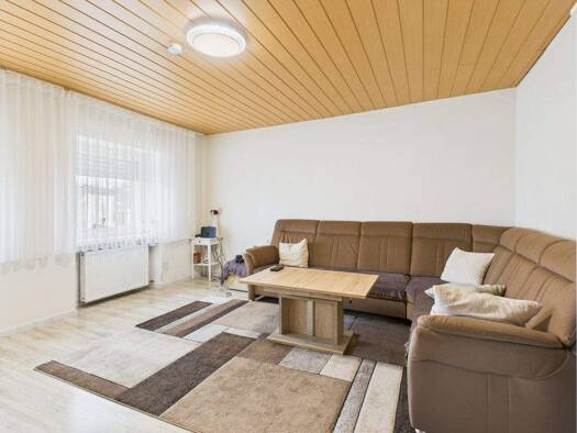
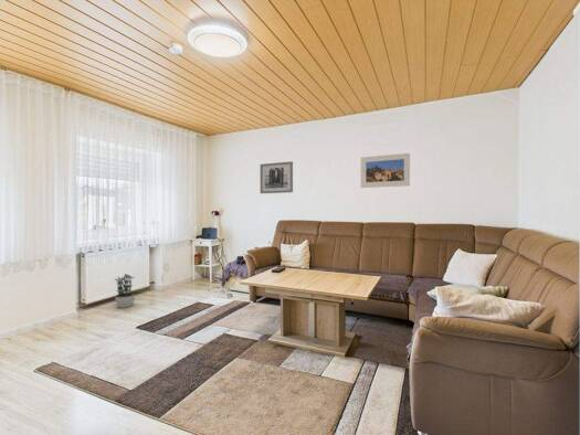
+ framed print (384, 171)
+ potted plant (124, 289)
+ wall art (275, 178)
